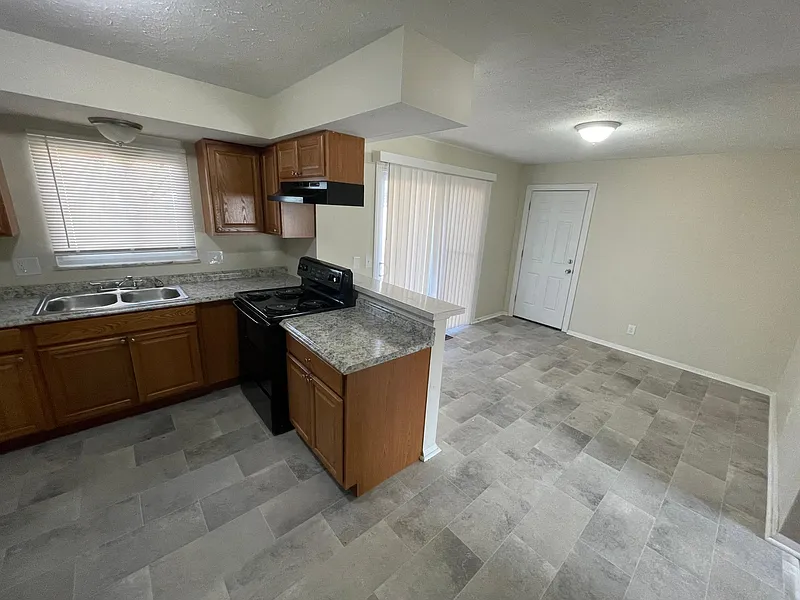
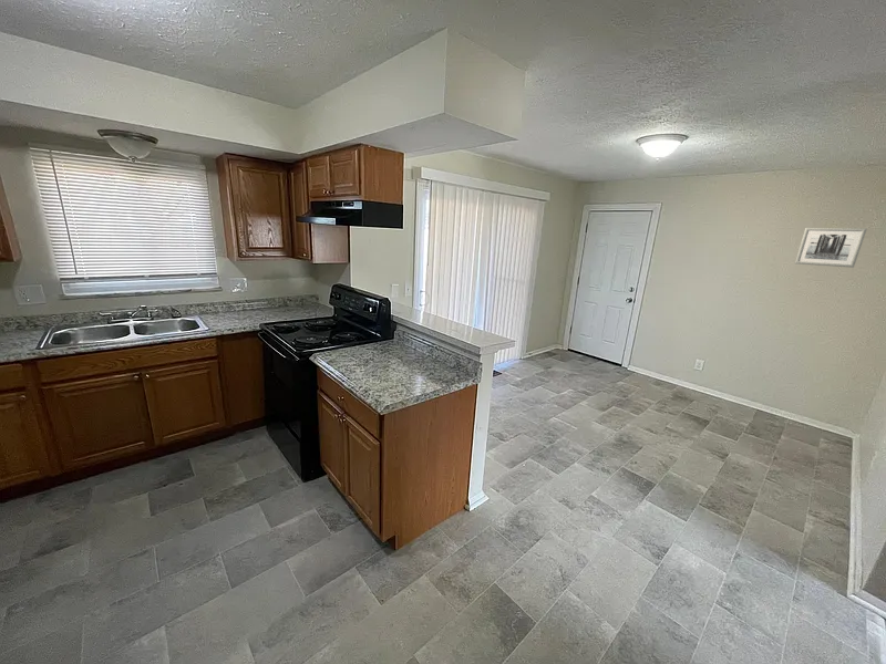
+ wall art (828, 247)
